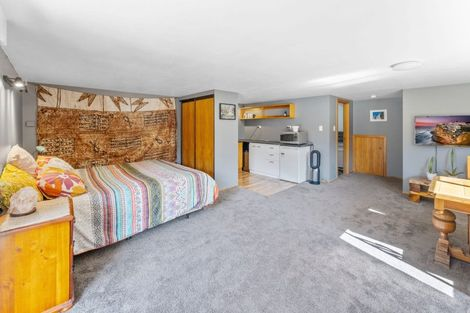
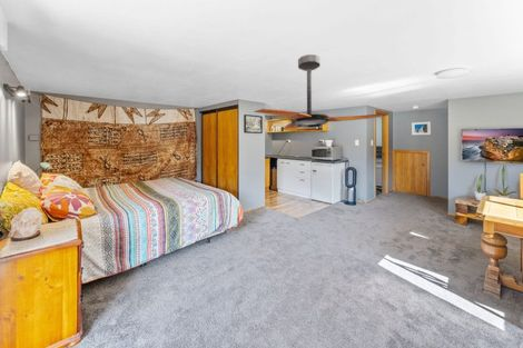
+ ceiling fan (310, 92)
